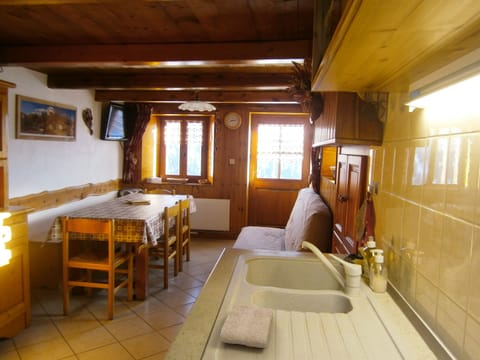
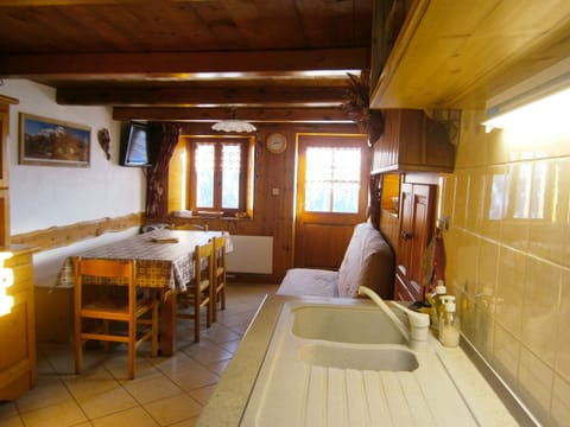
- washcloth (248, 323)
